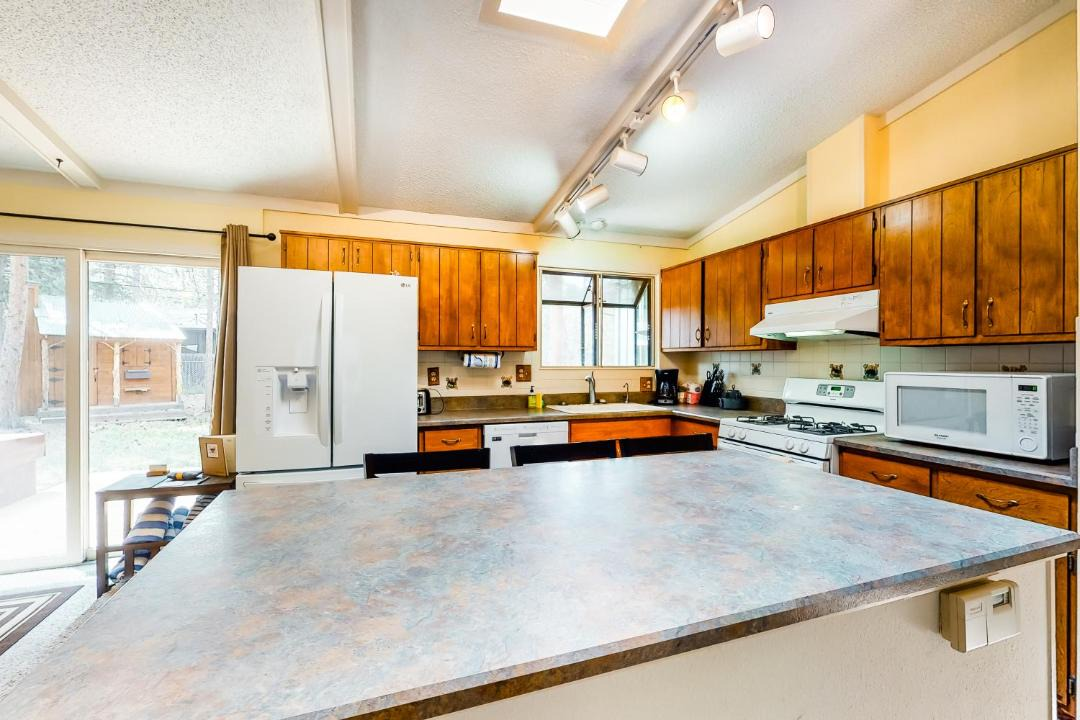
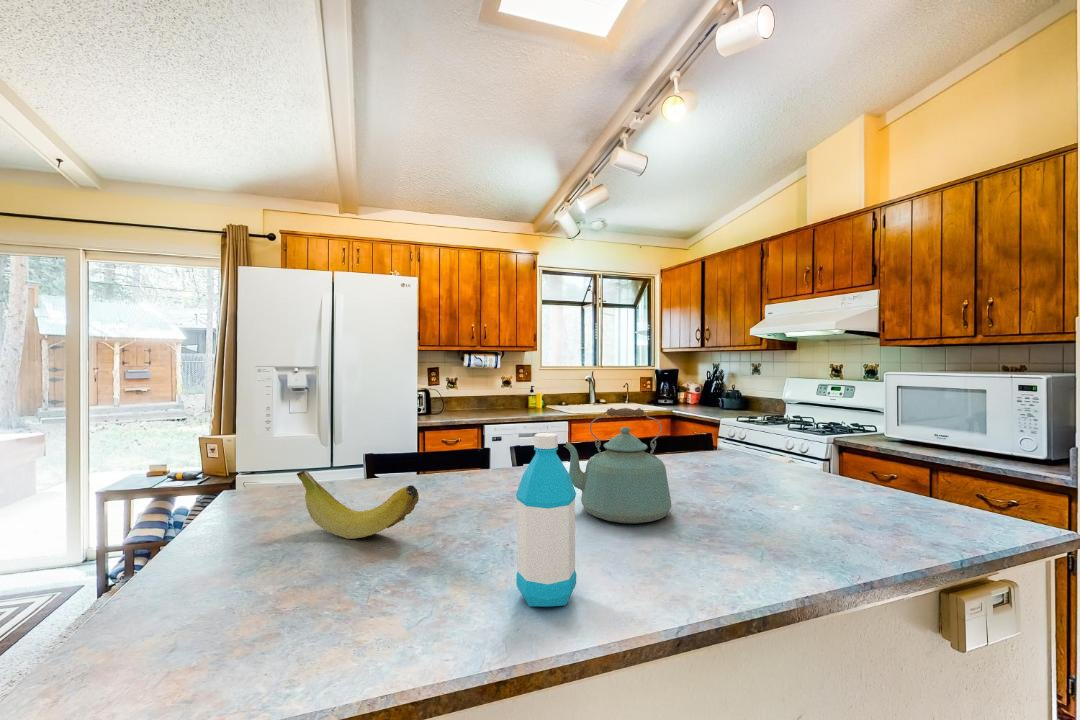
+ fruit (353, 510)
+ kettle (616, 459)
+ water bottle (546, 516)
